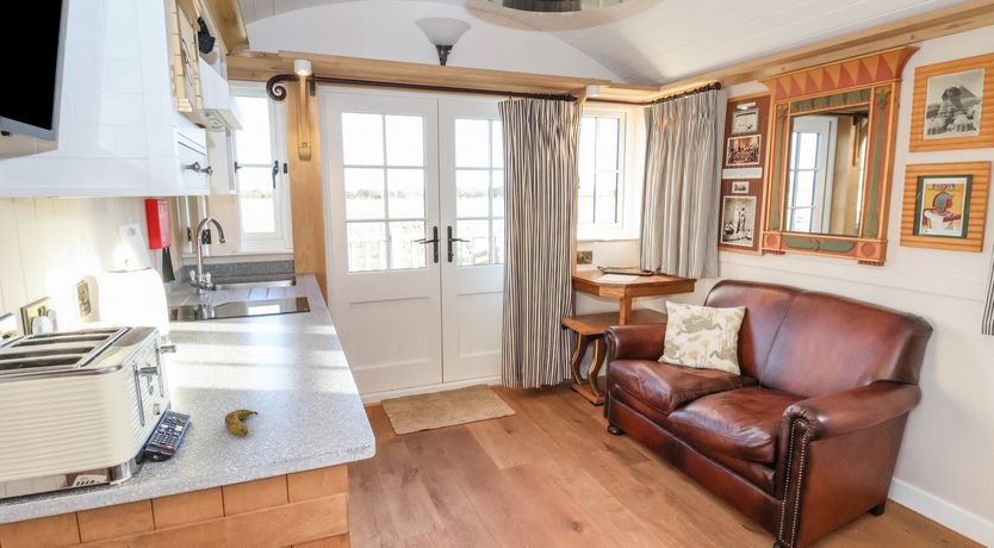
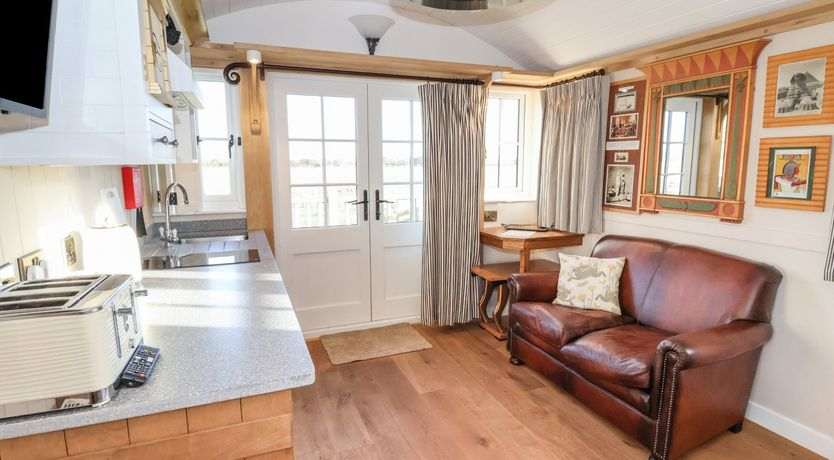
- banana (241, 422)
